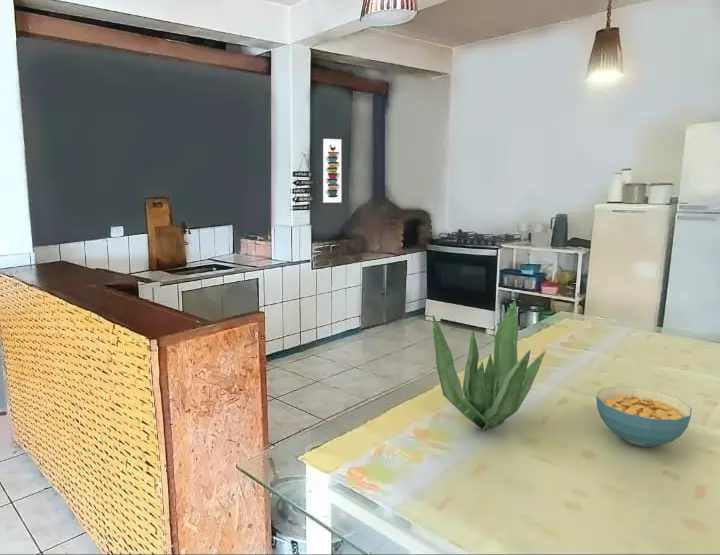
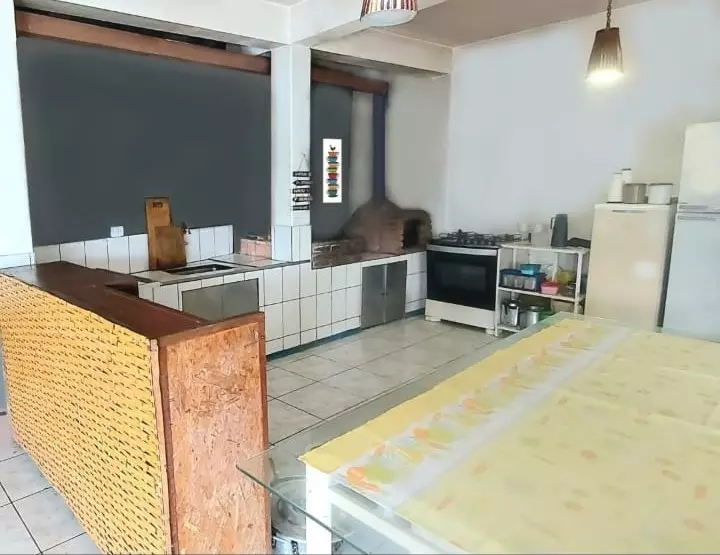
- plant (486, 366)
- cereal bowl (640, 421)
